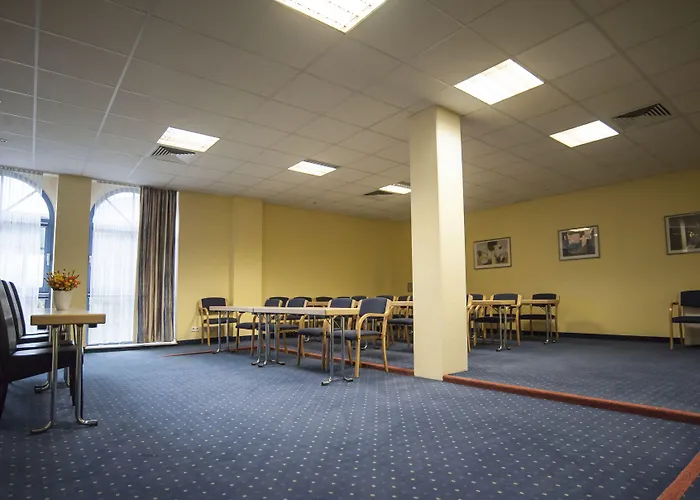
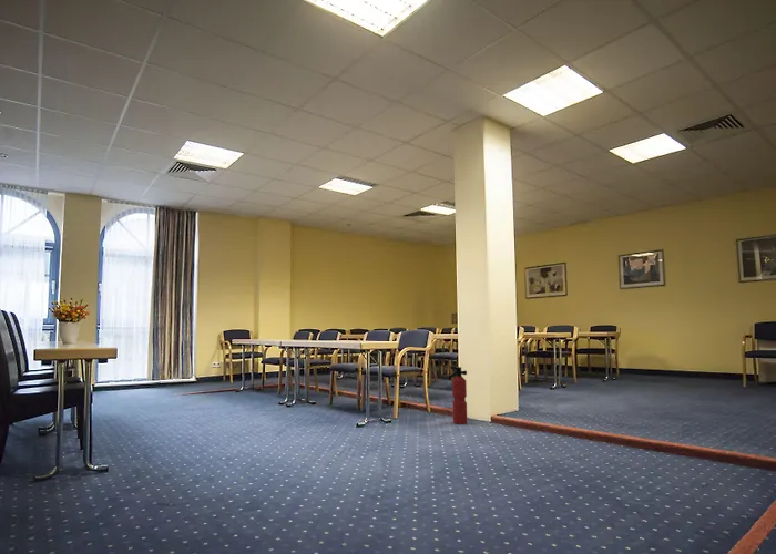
+ fire extinguisher (458, 394)
